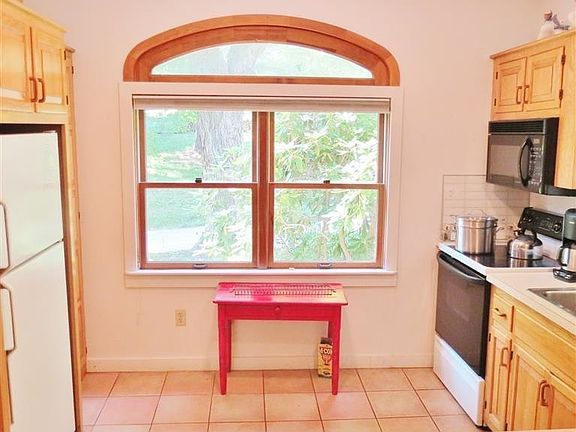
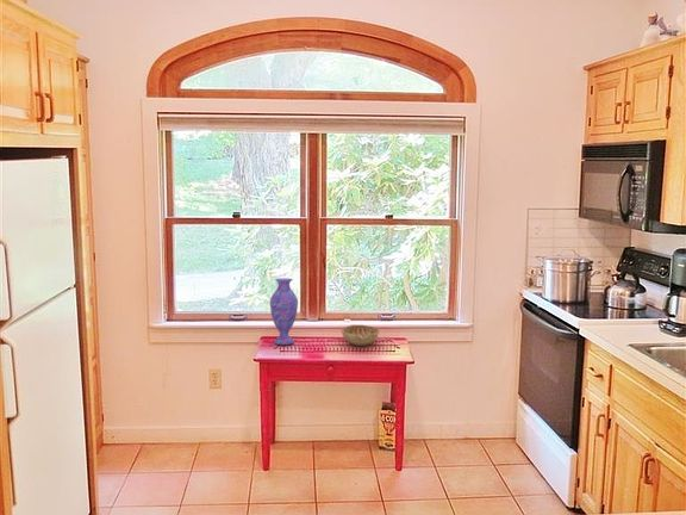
+ vase (283, 311)
+ decorative bowl (360, 336)
